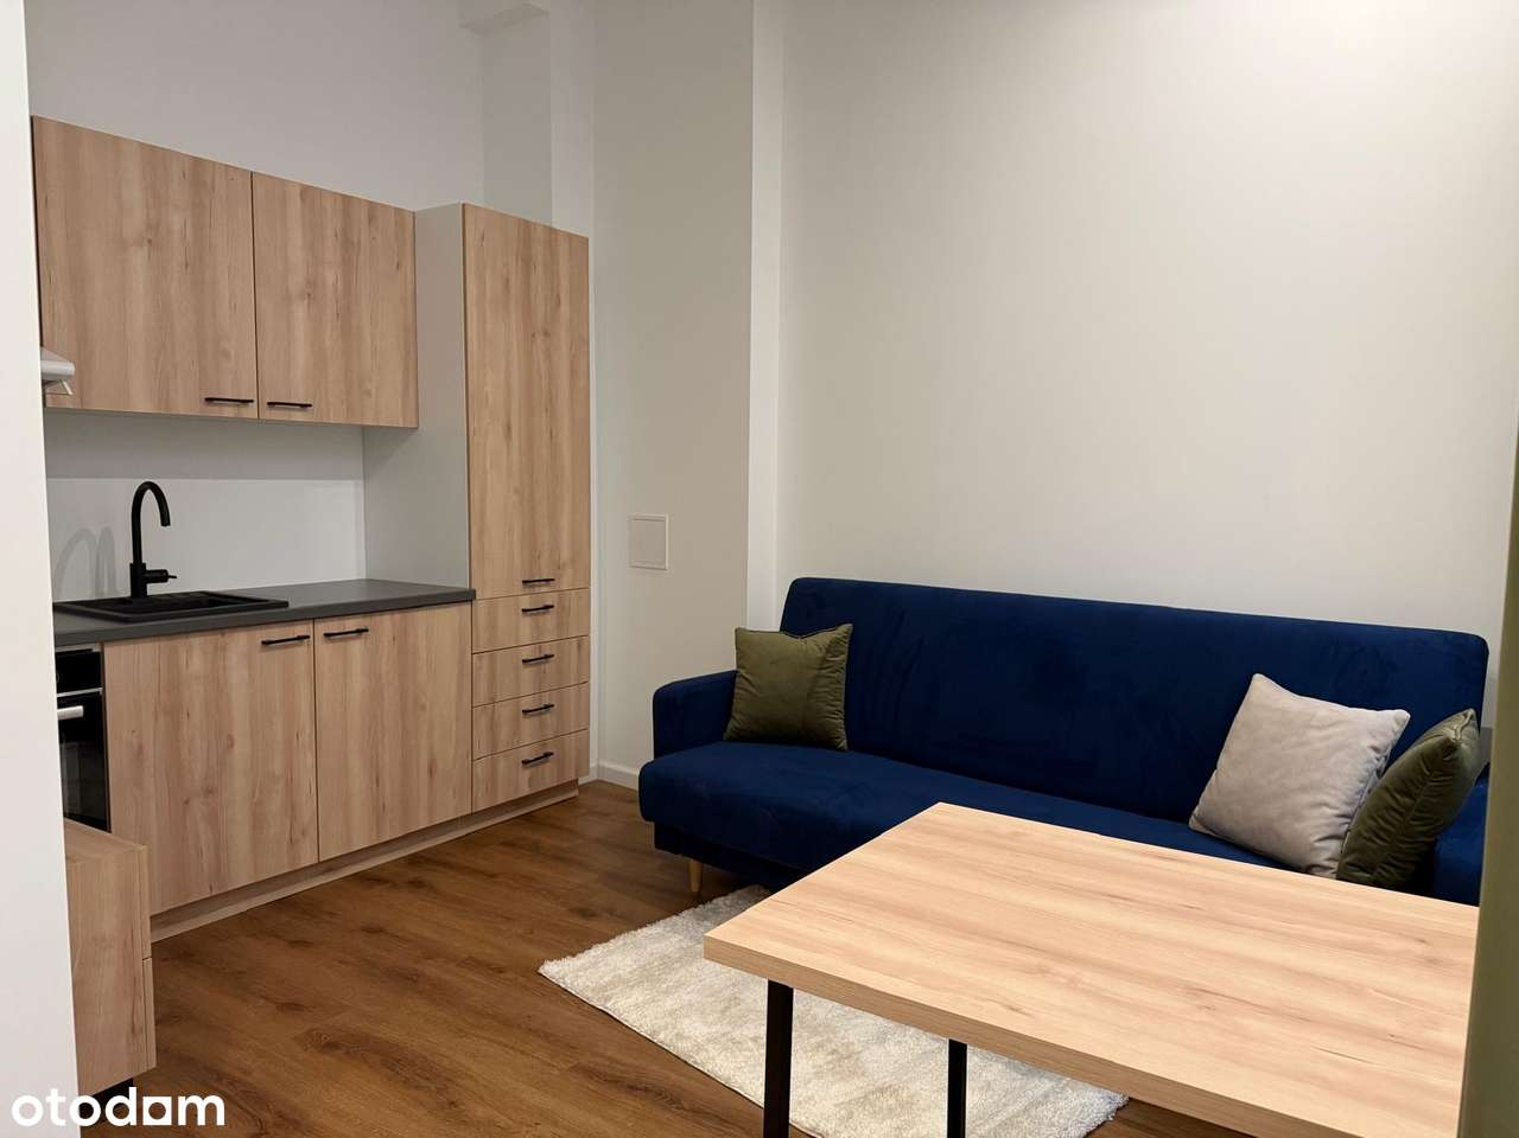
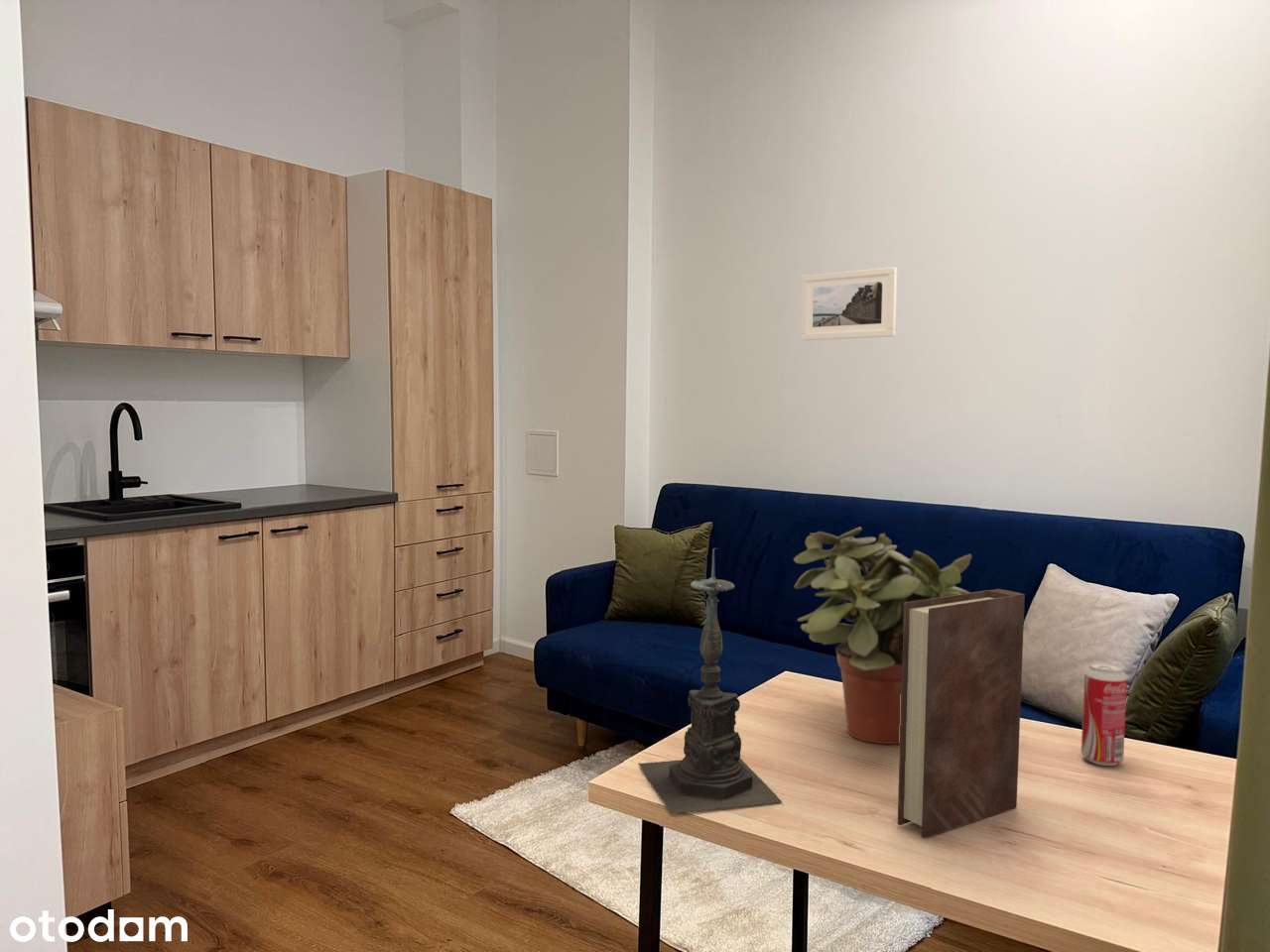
+ book (962, 708)
+ beverage can (1103, 713)
+ candle holder (707, 666)
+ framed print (846, 304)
+ potted plant (883, 632)
